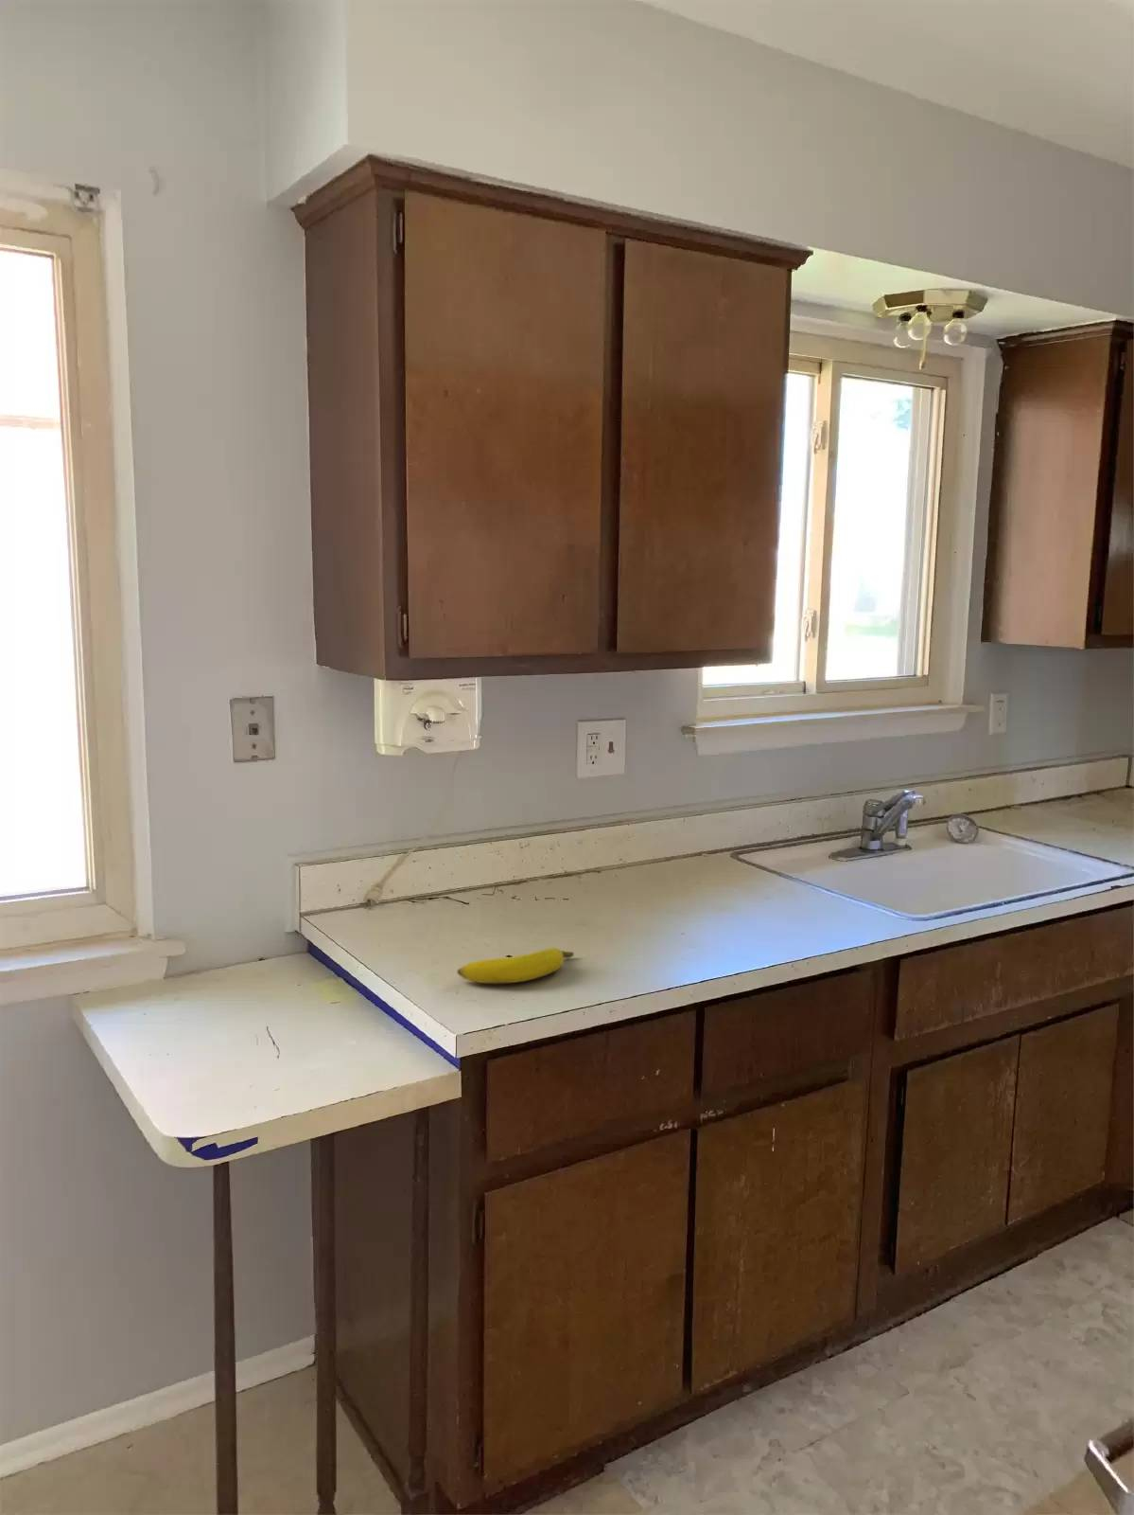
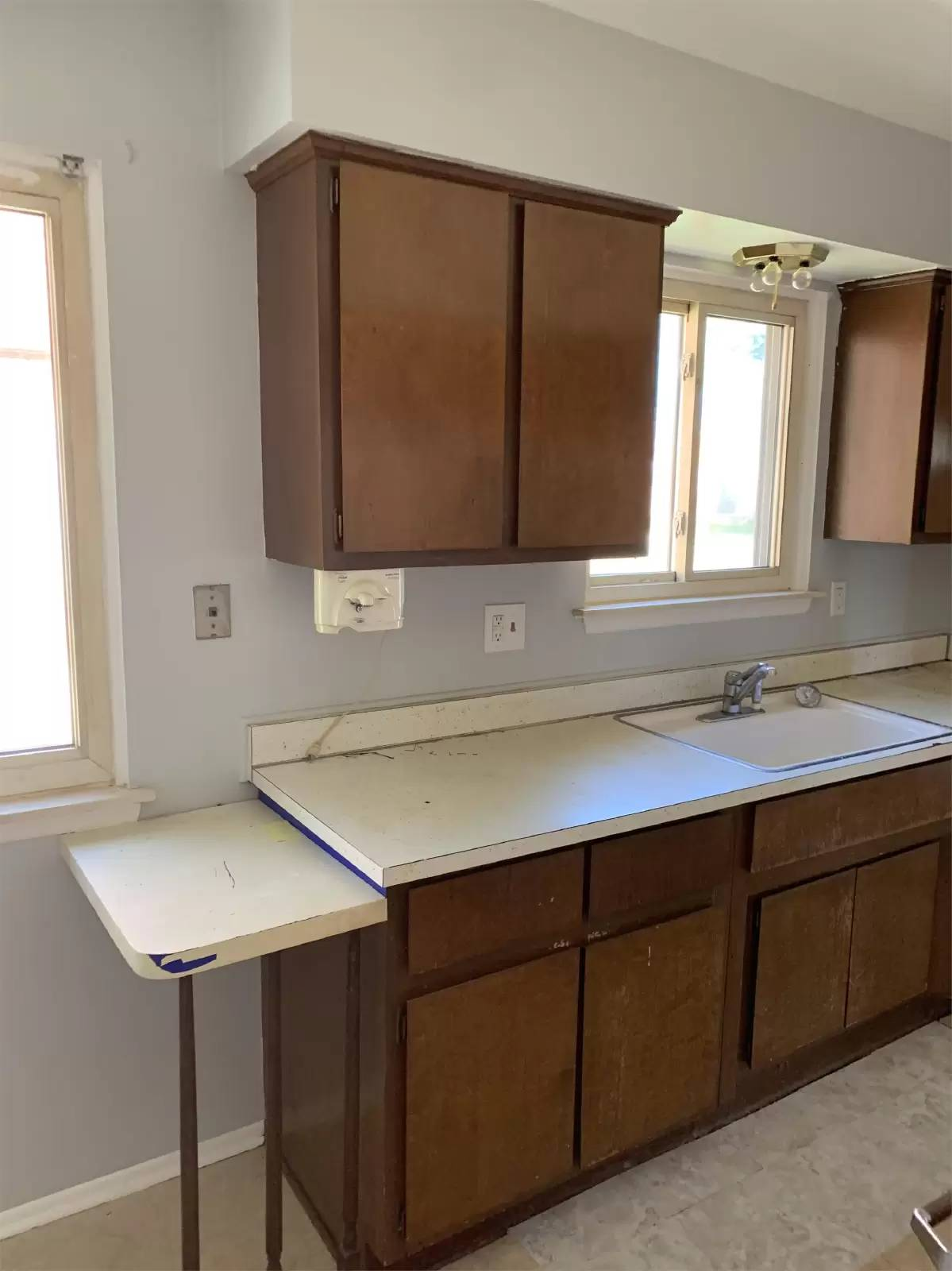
- banana (524, 961)
